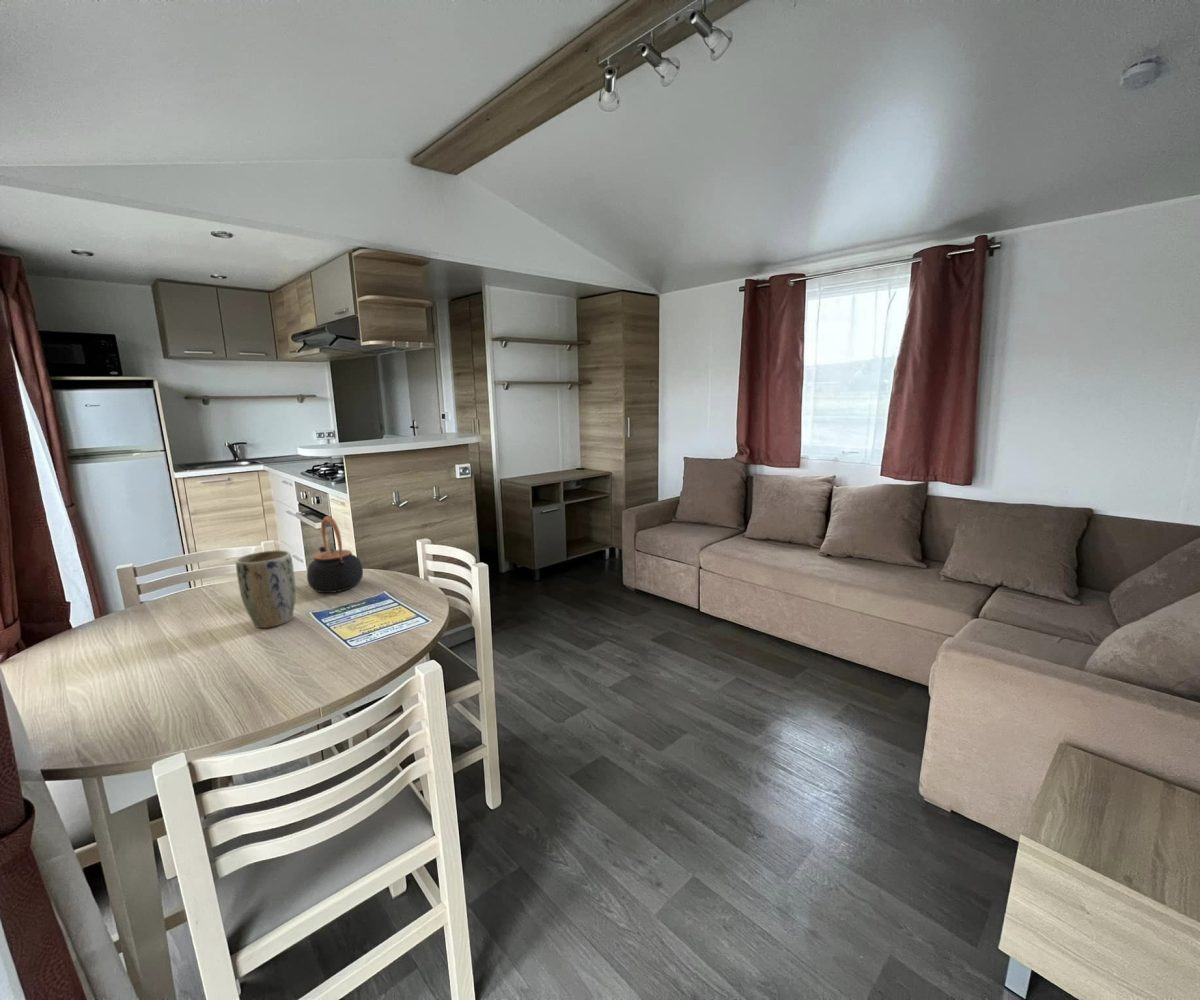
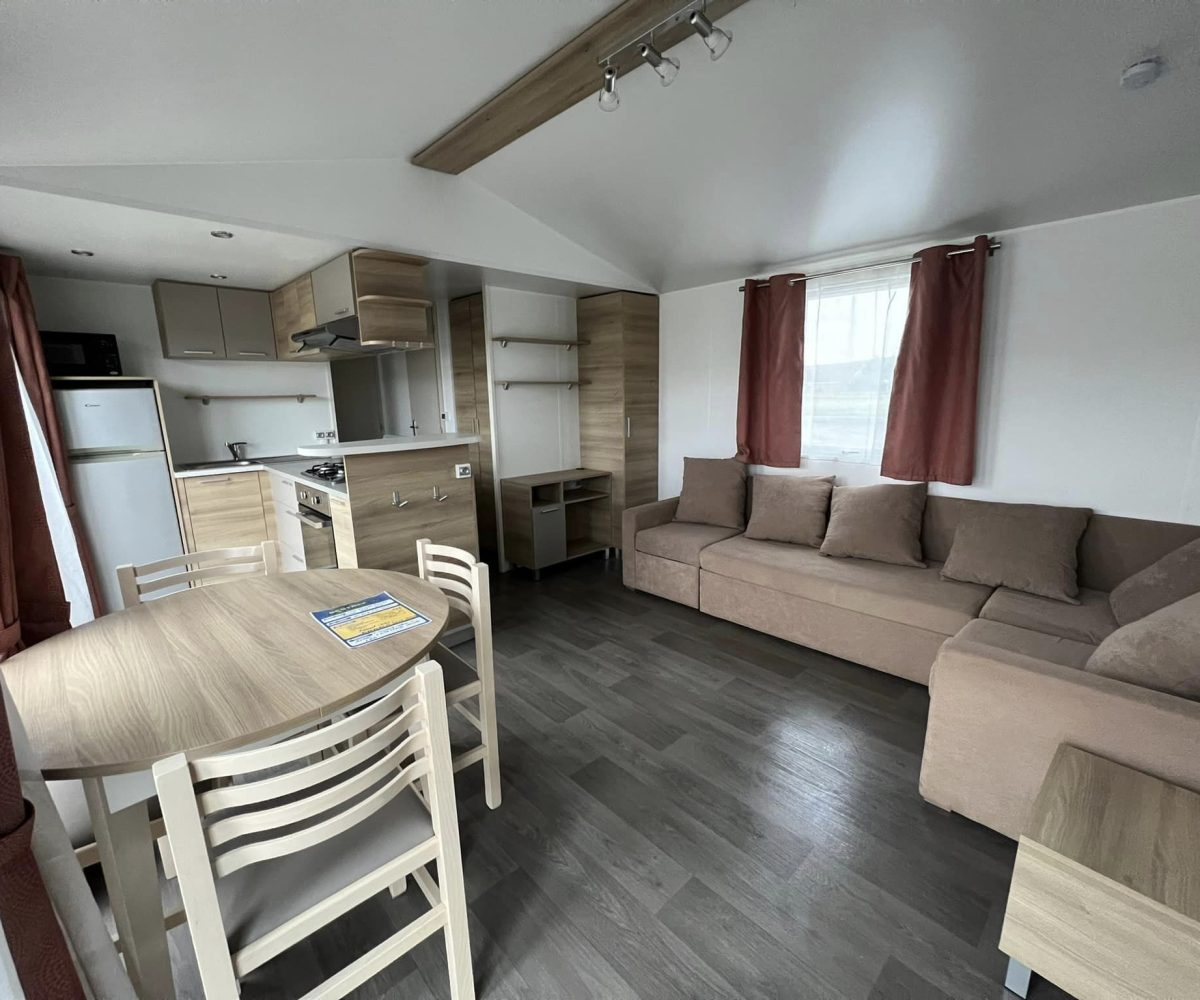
- teapot (331, 550)
- plant pot (268, 589)
